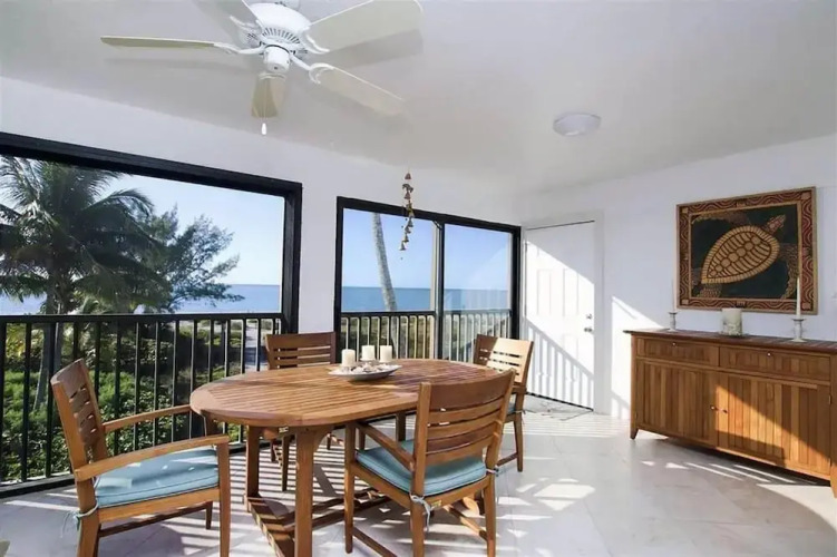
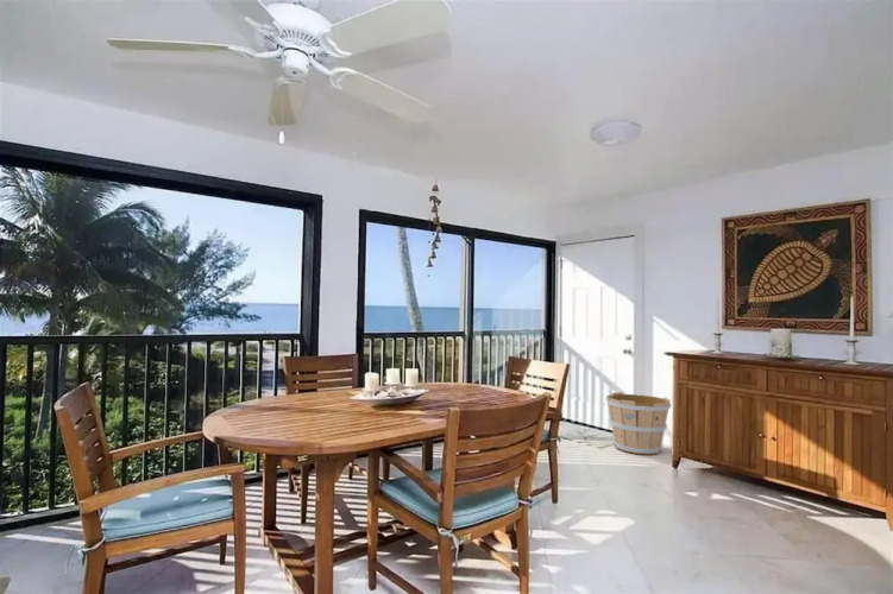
+ wooden bucket (637, 422)
